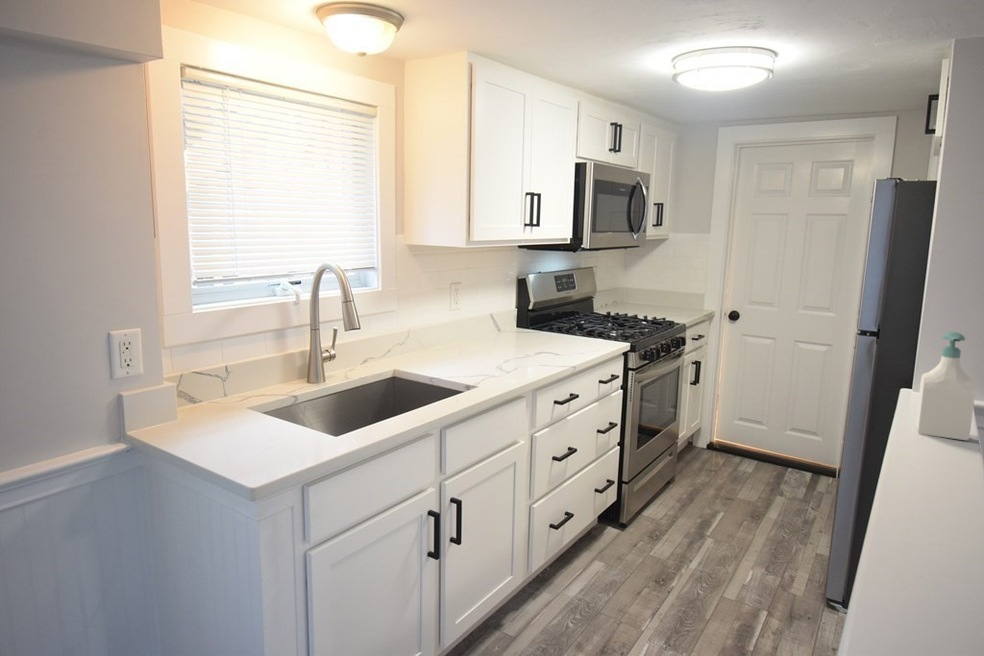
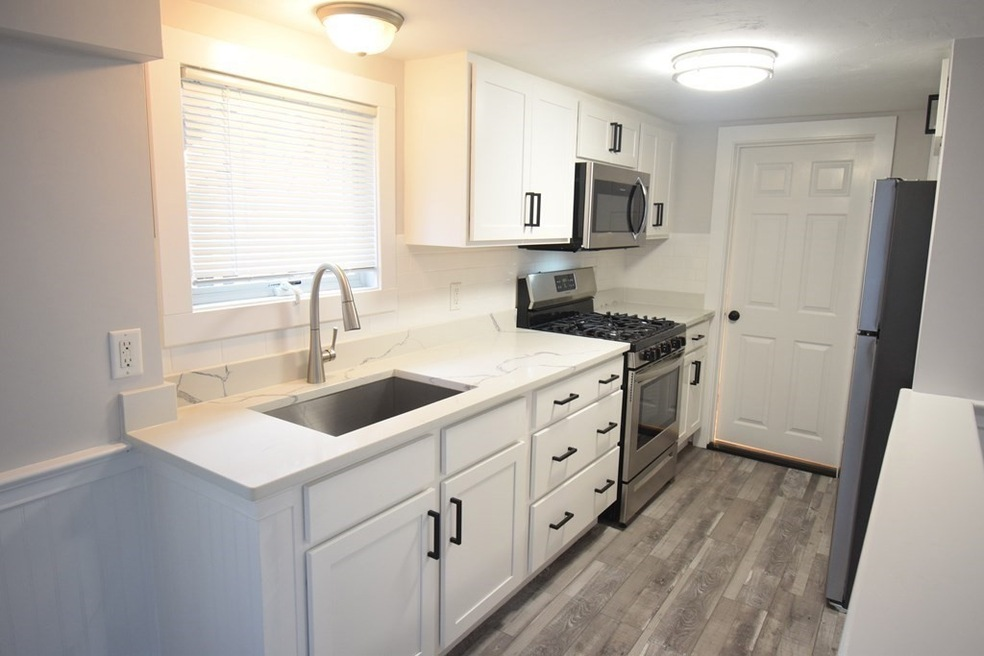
- soap bottle (948, 384)
